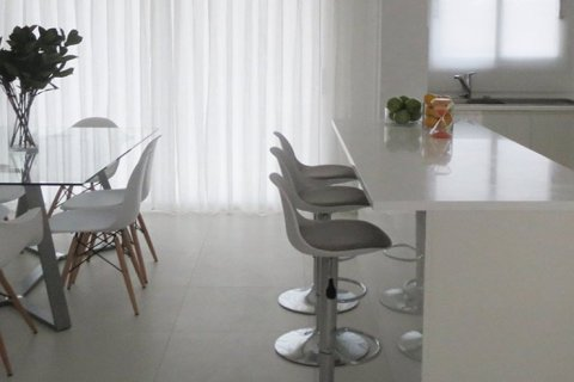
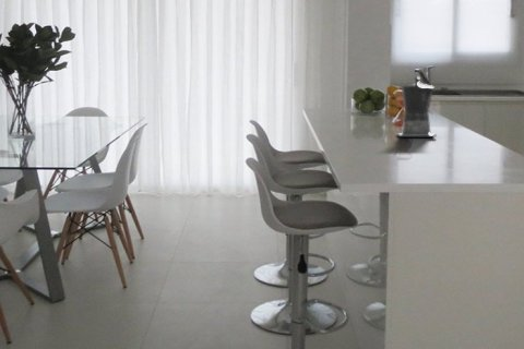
+ coffee maker (416, 106)
